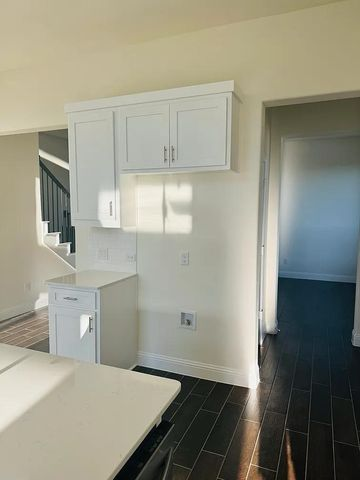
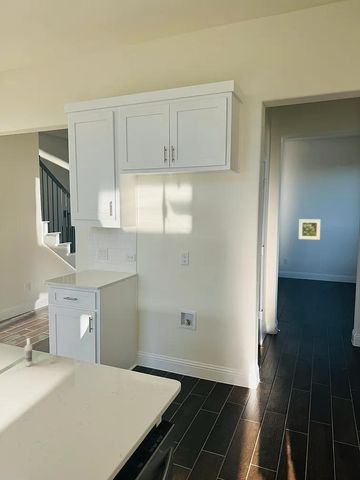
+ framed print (309, 229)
+ bottle (29, 349)
